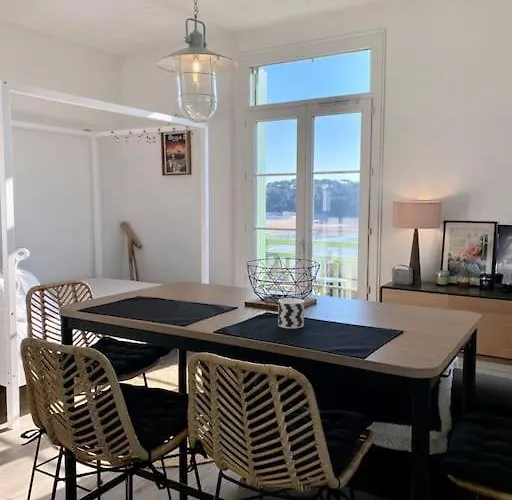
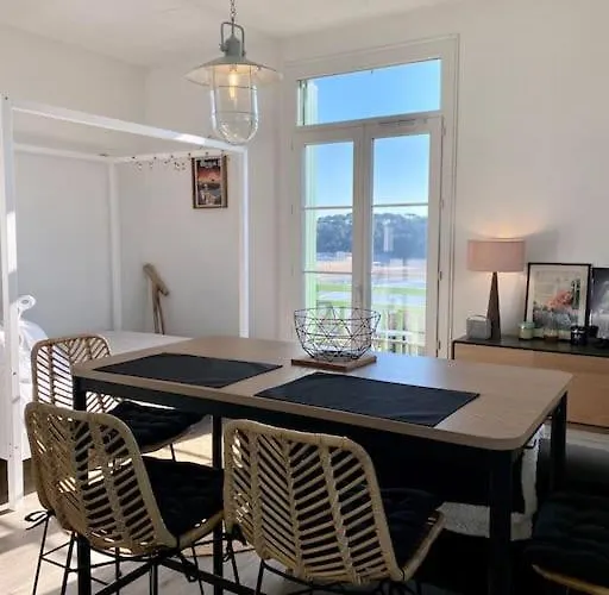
- cup (292, 312)
